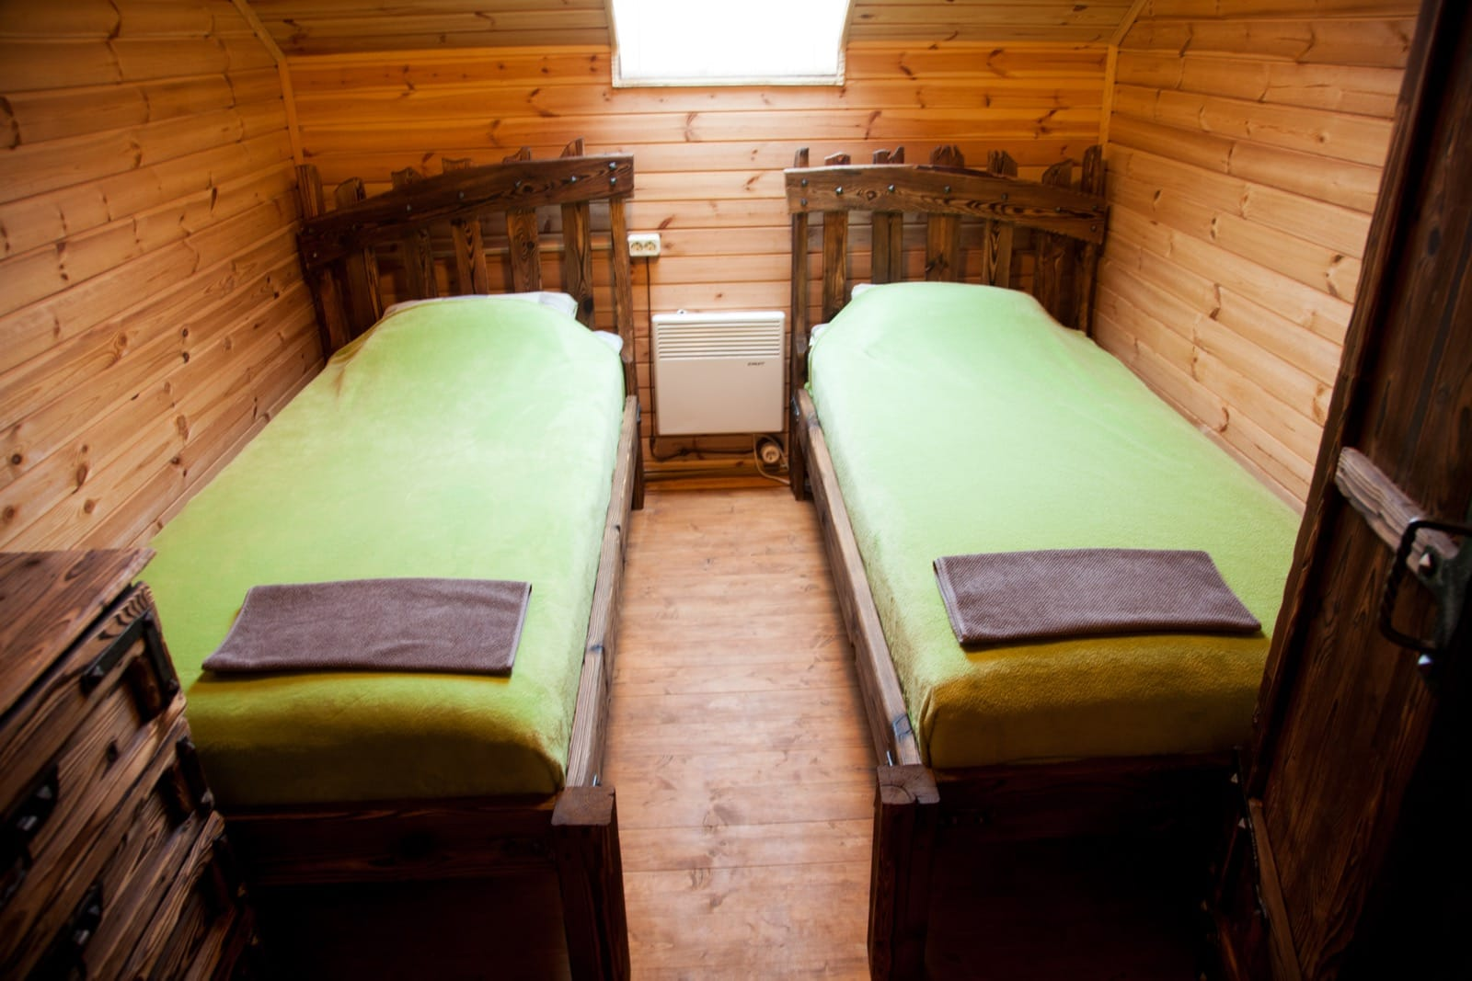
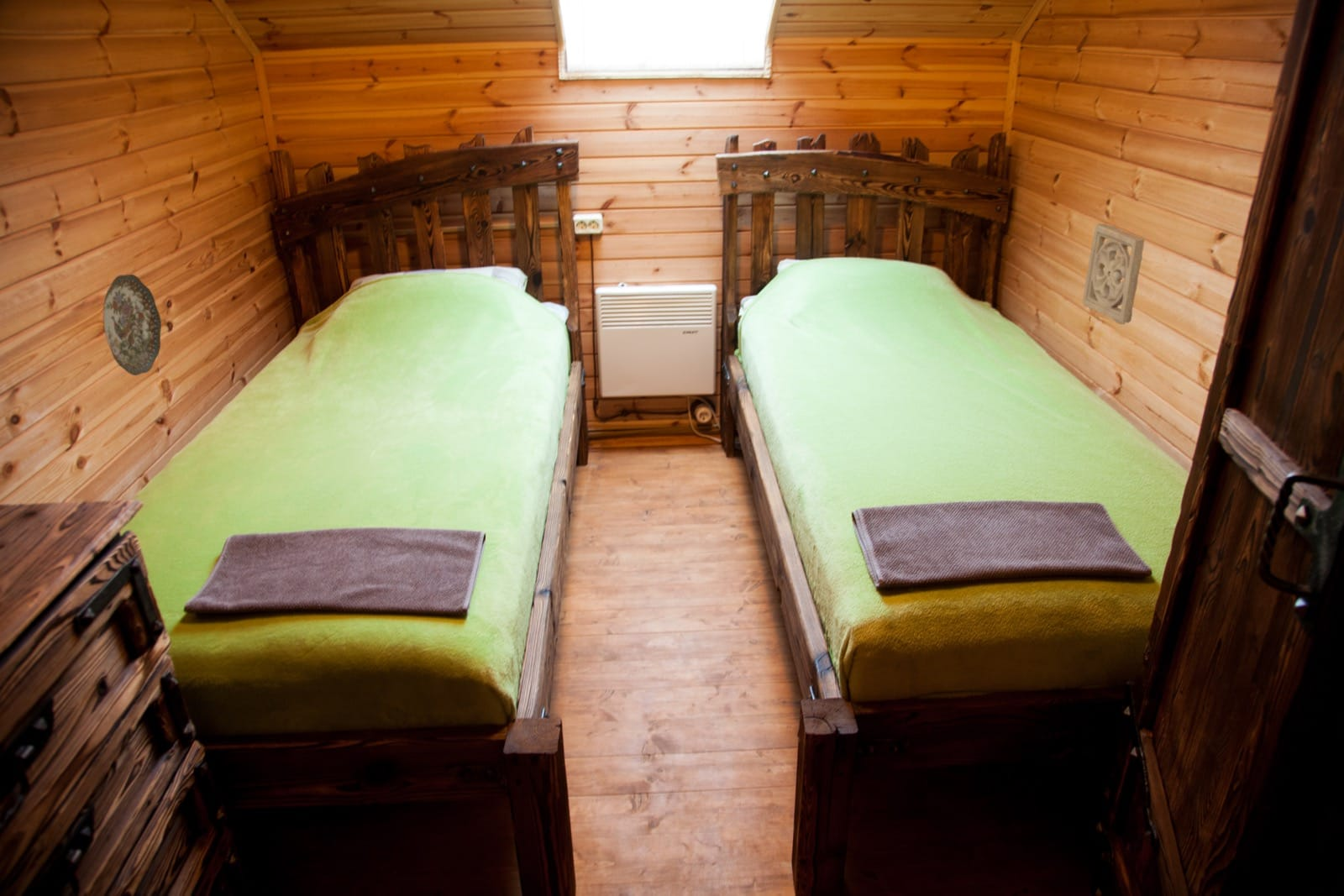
+ wall ornament (1111, 273)
+ decorative plate (129, 324)
